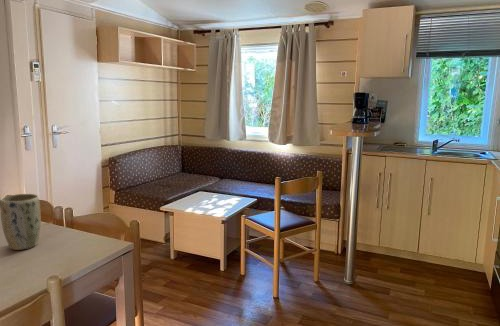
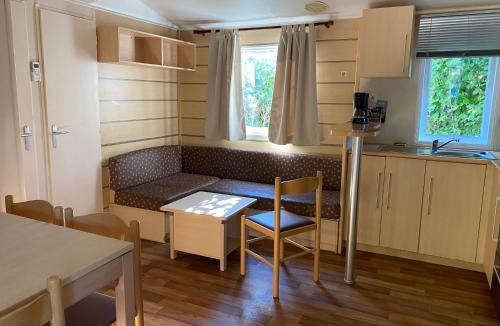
- plant pot (21, 221)
